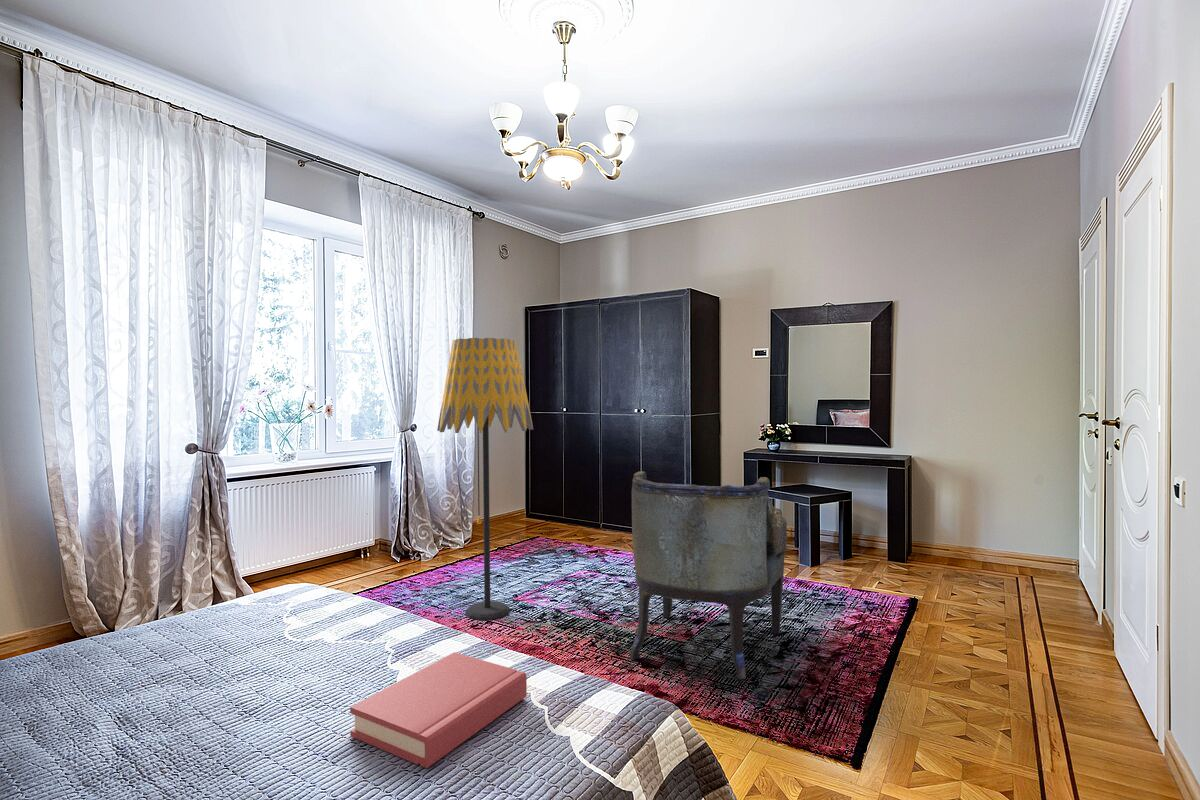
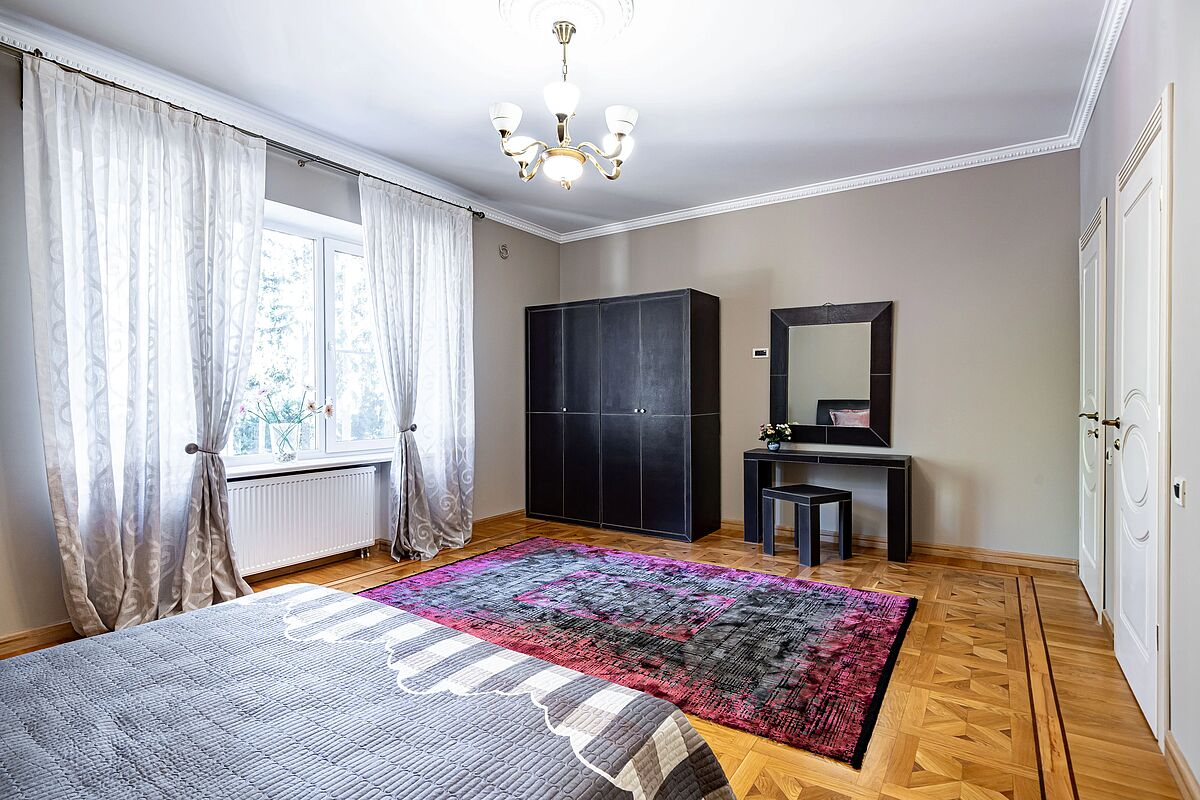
- armchair (708, 555)
- hardback book (443, 702)
- floor lamp (486, 476)
